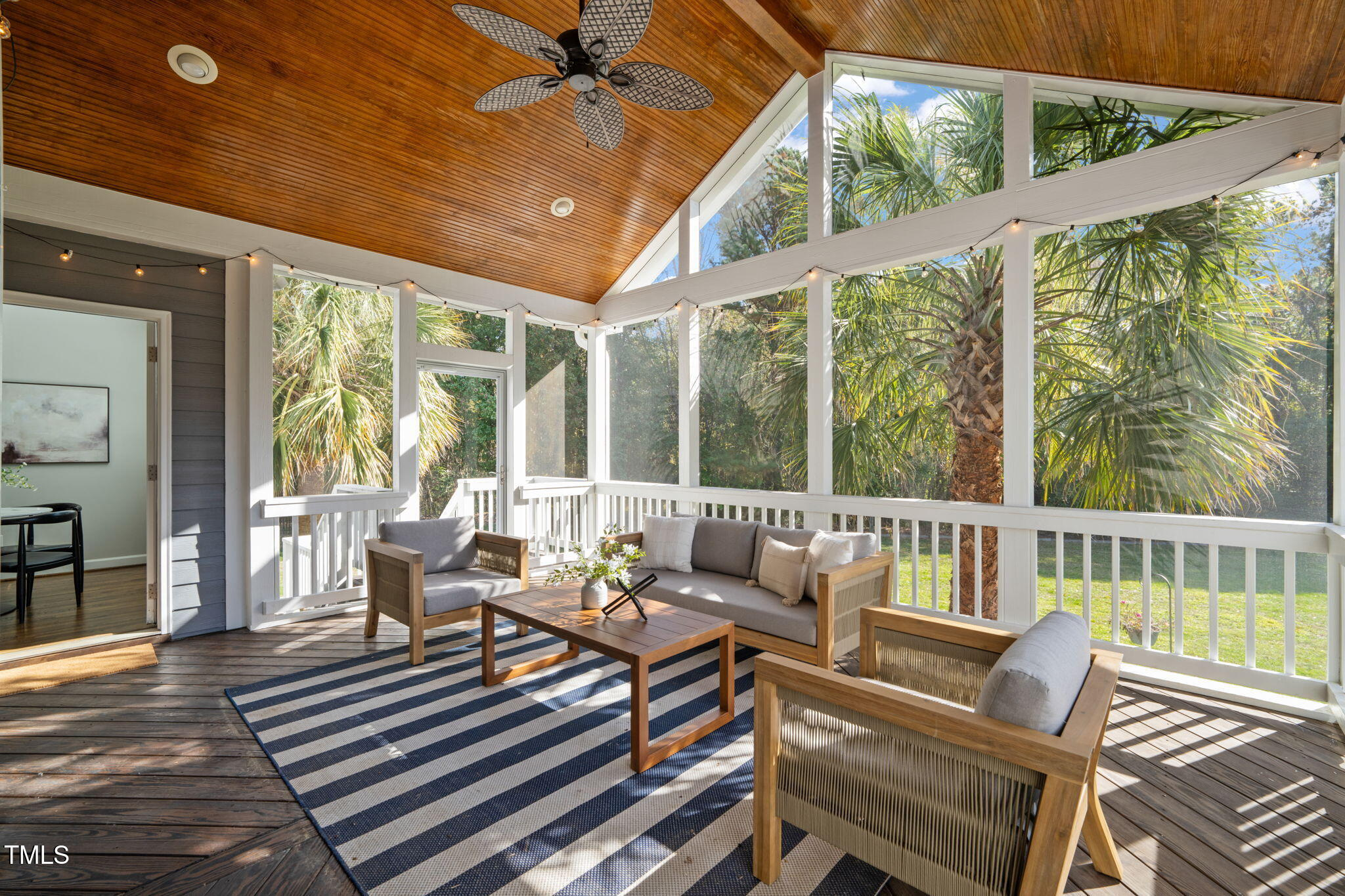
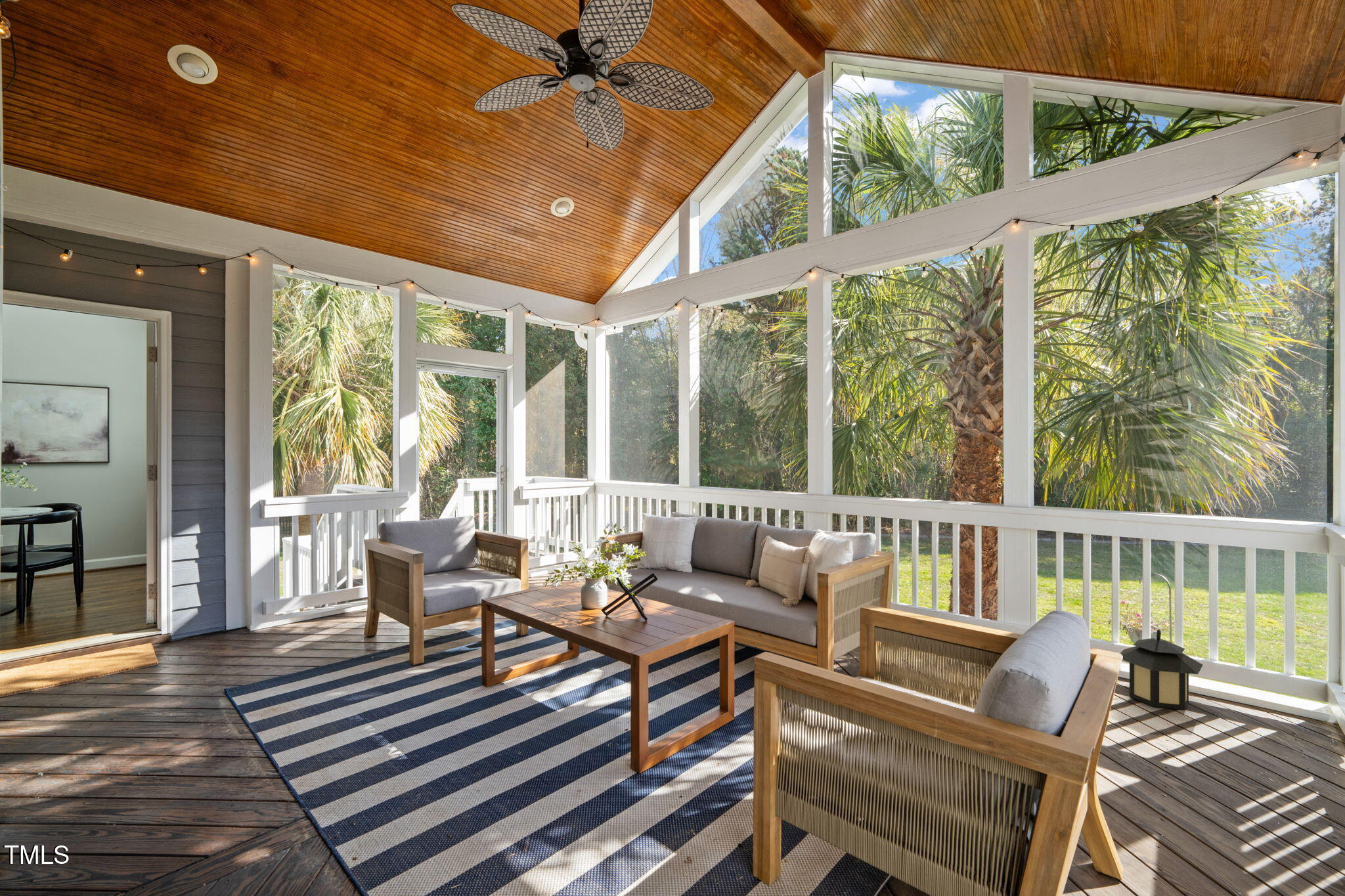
+ lantern (1158, 664)
